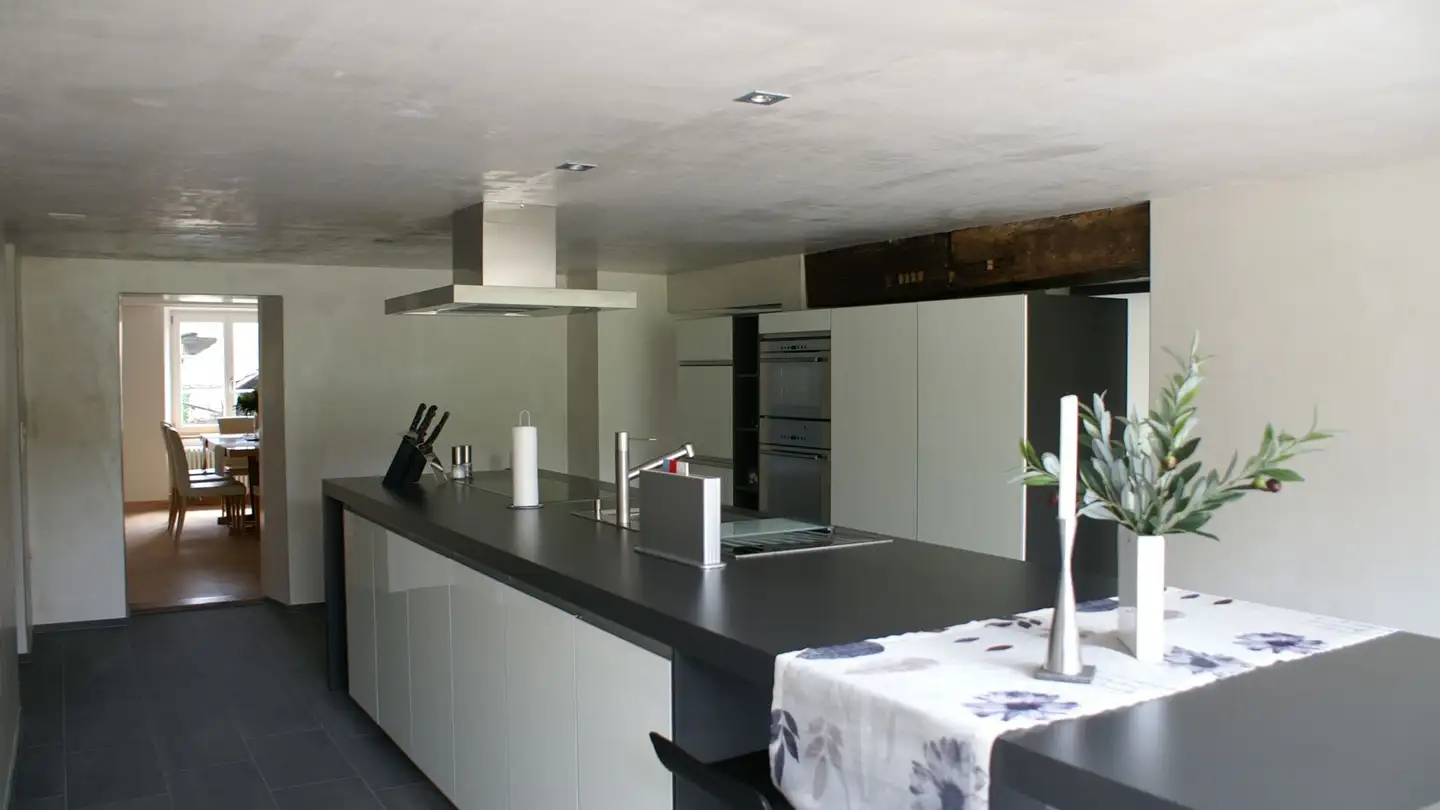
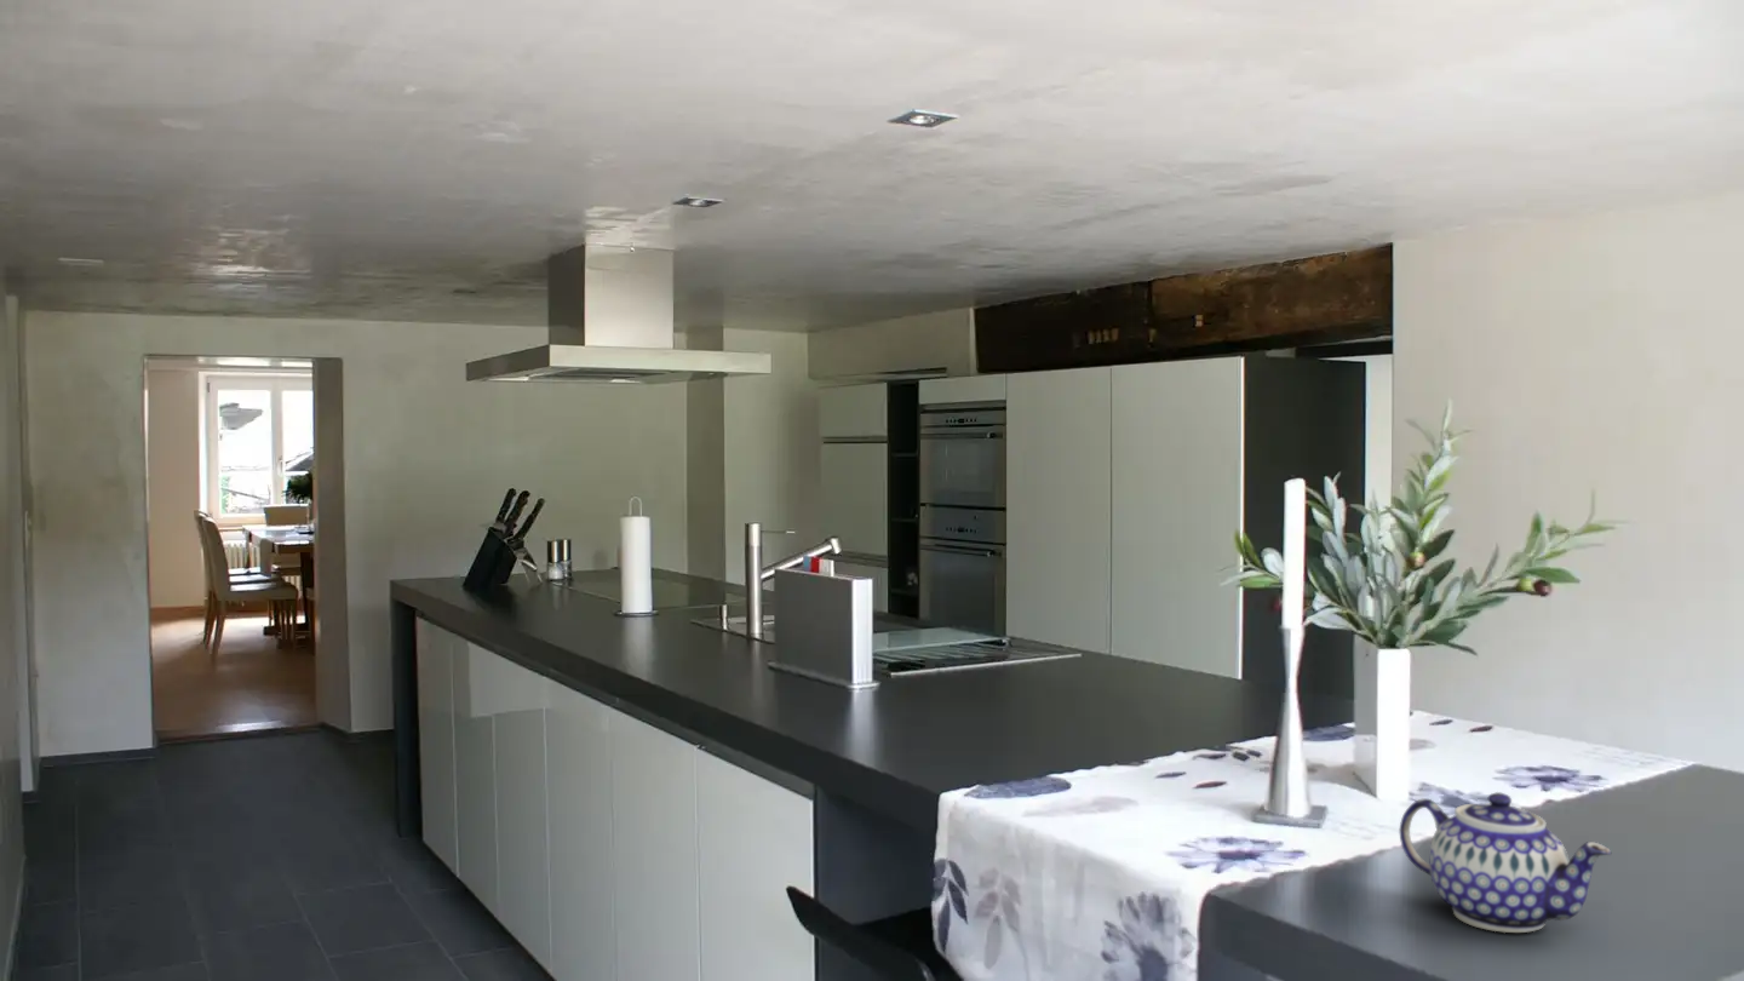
+ teapot (1498, 855)
